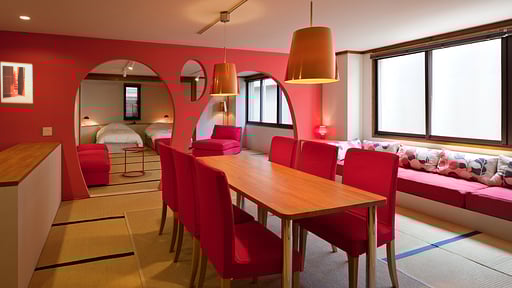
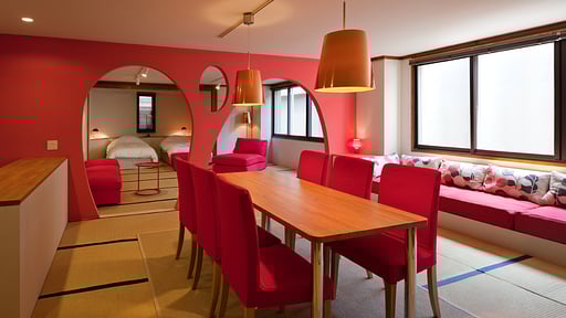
- wall art (16, 83)
